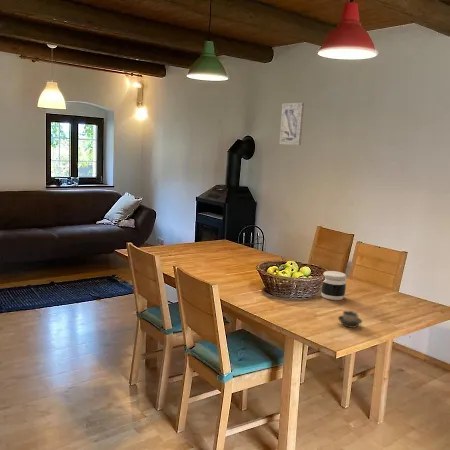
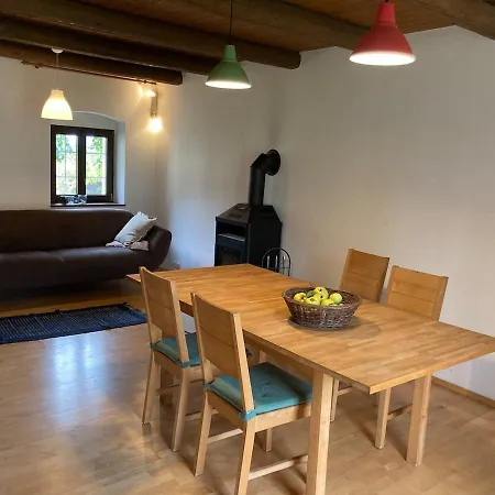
- cup (350, 318)
- jar (333, 285)
- wall art (291, 124)
